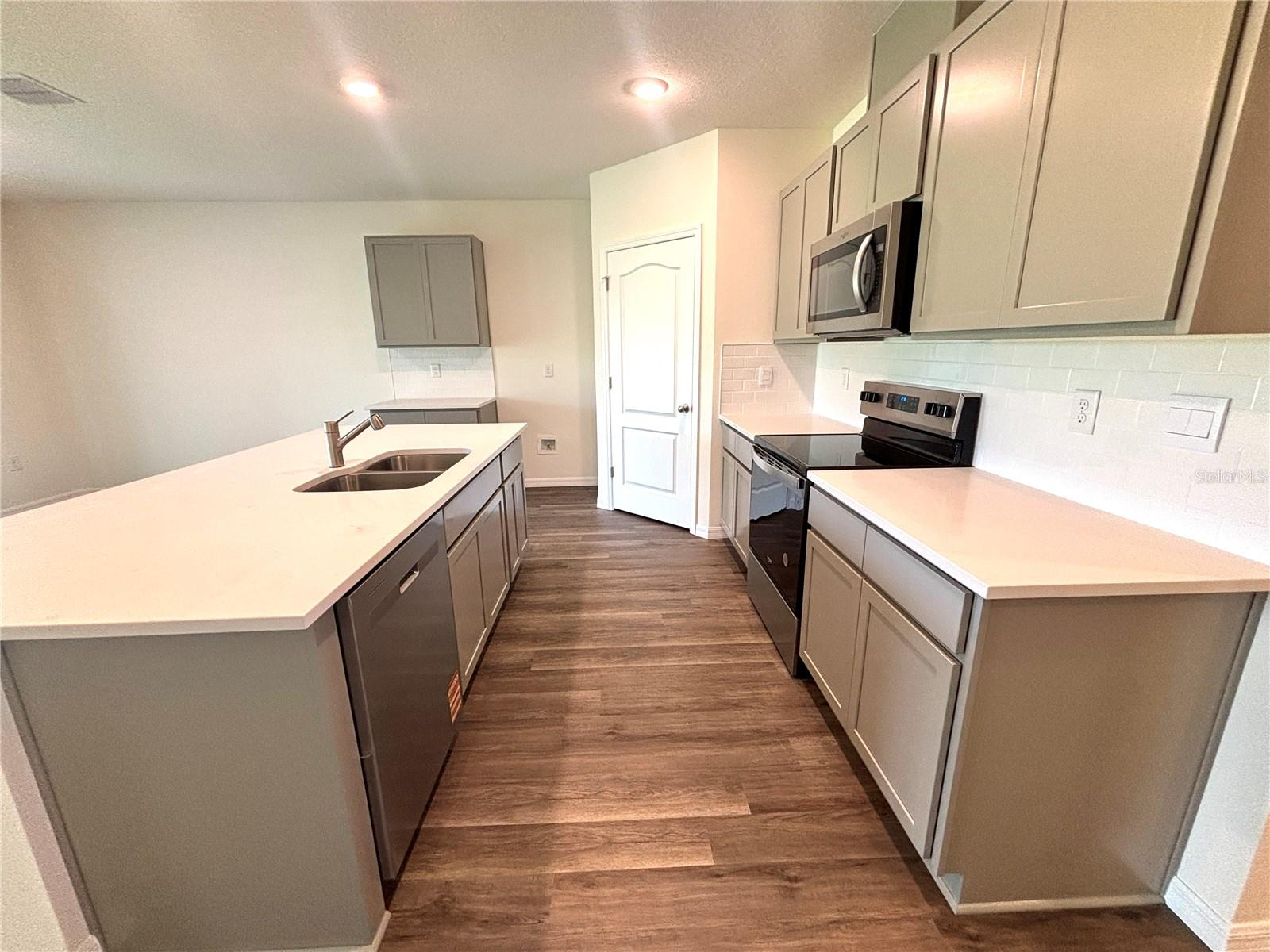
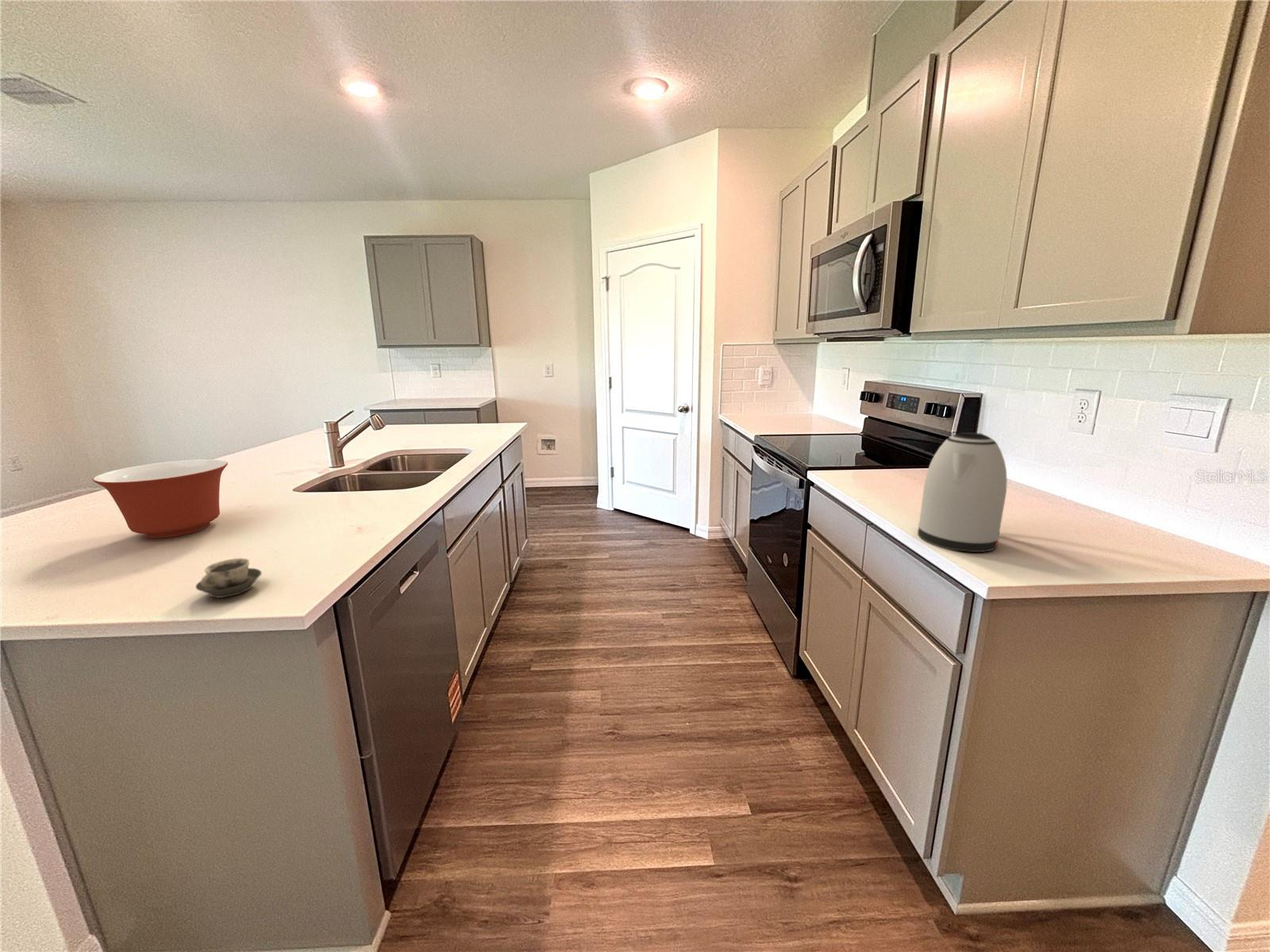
+ cup (229, 578)
+ kettle (967, 485)
+ mixing bowl (171, 500)
